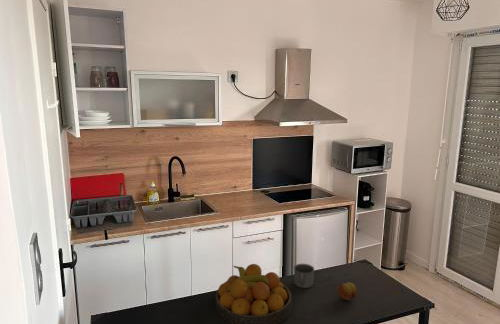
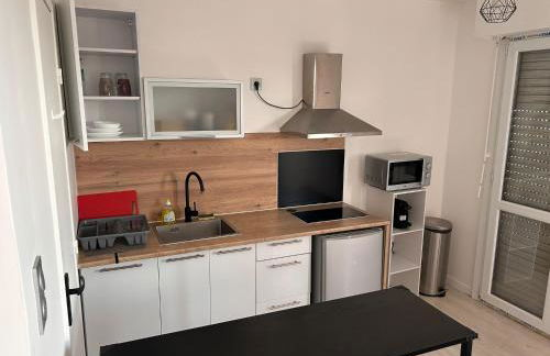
- mug (303, 276)
- fruit (346, 291)
- fruit bowl (253, 289)
